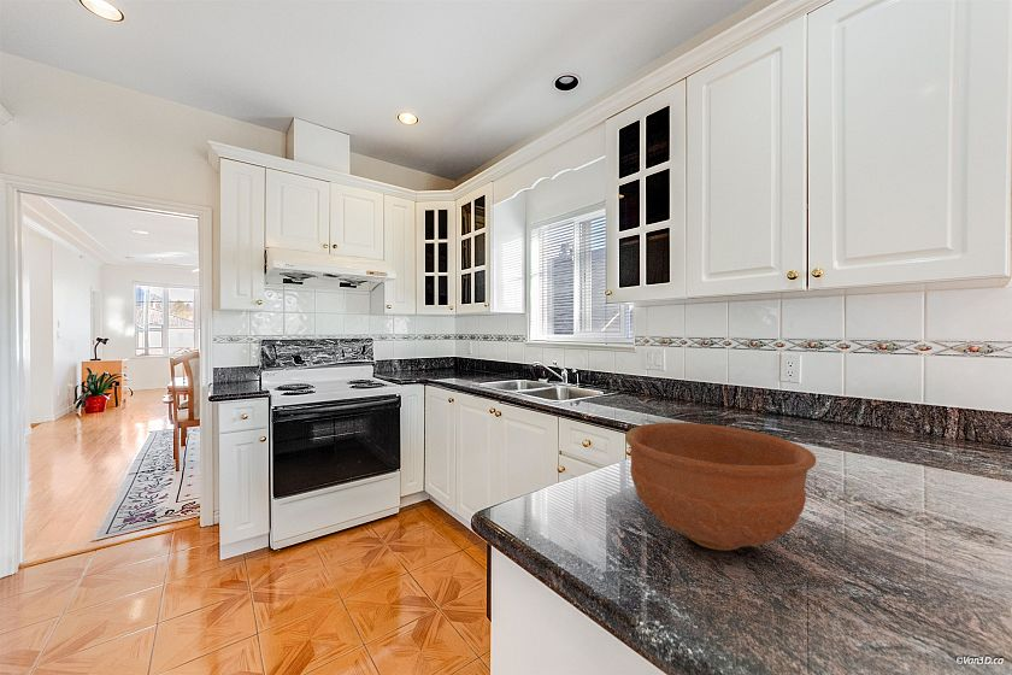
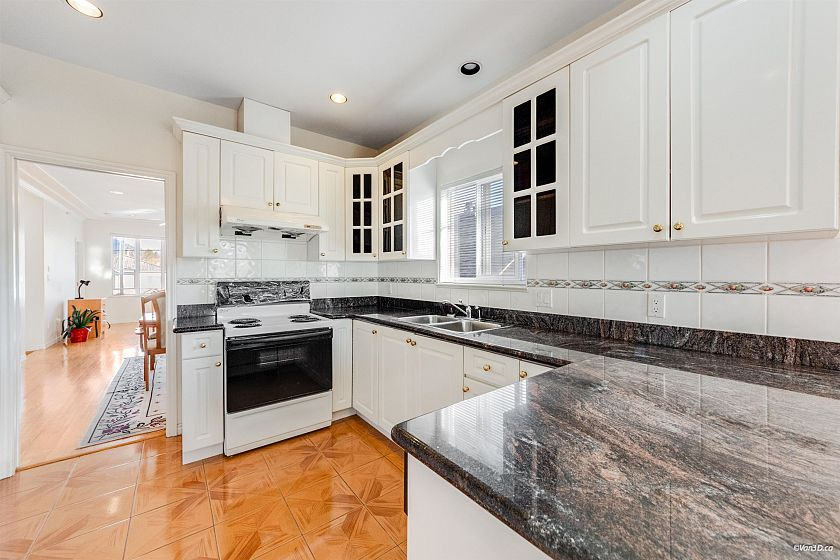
- bowl (711, 488)
